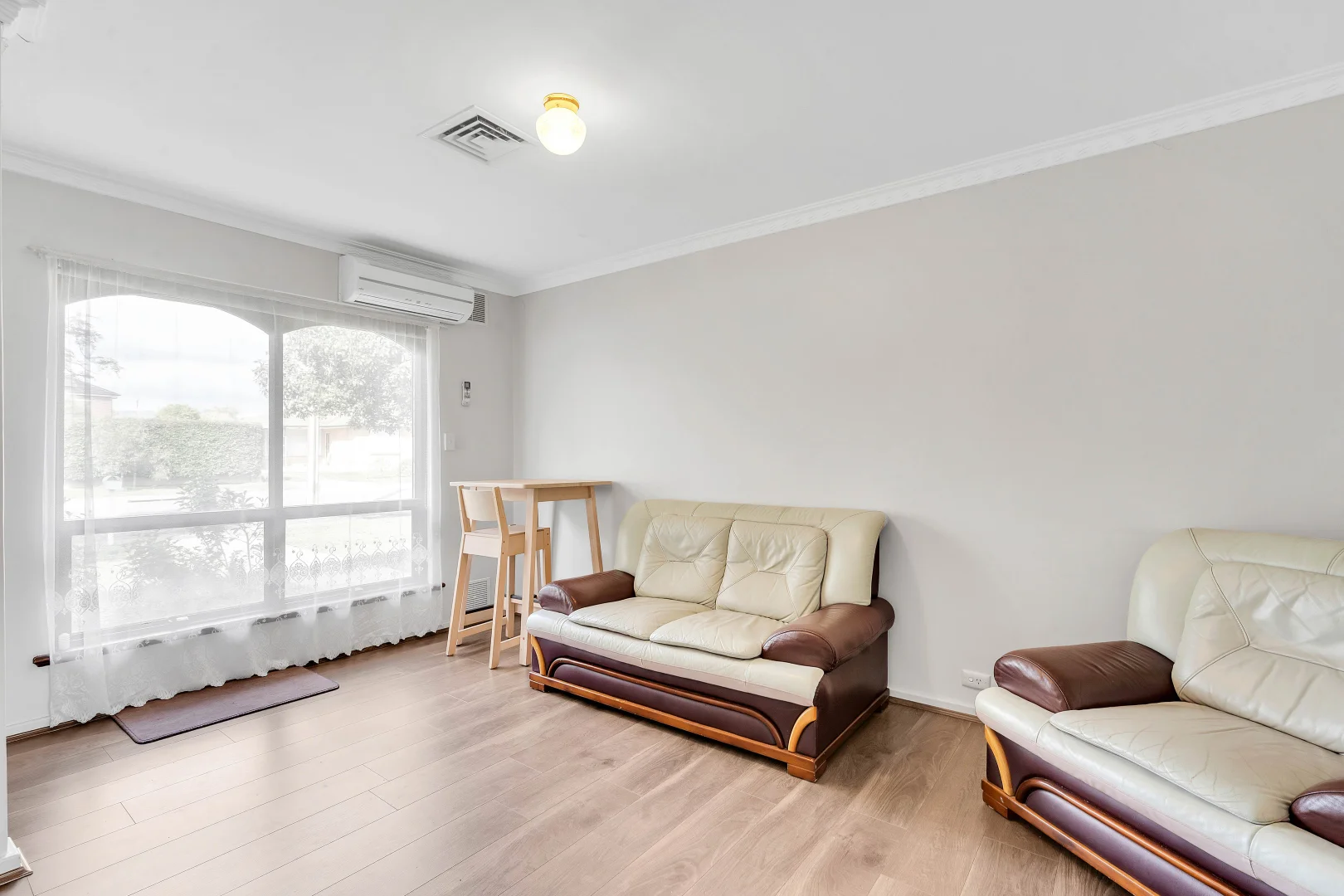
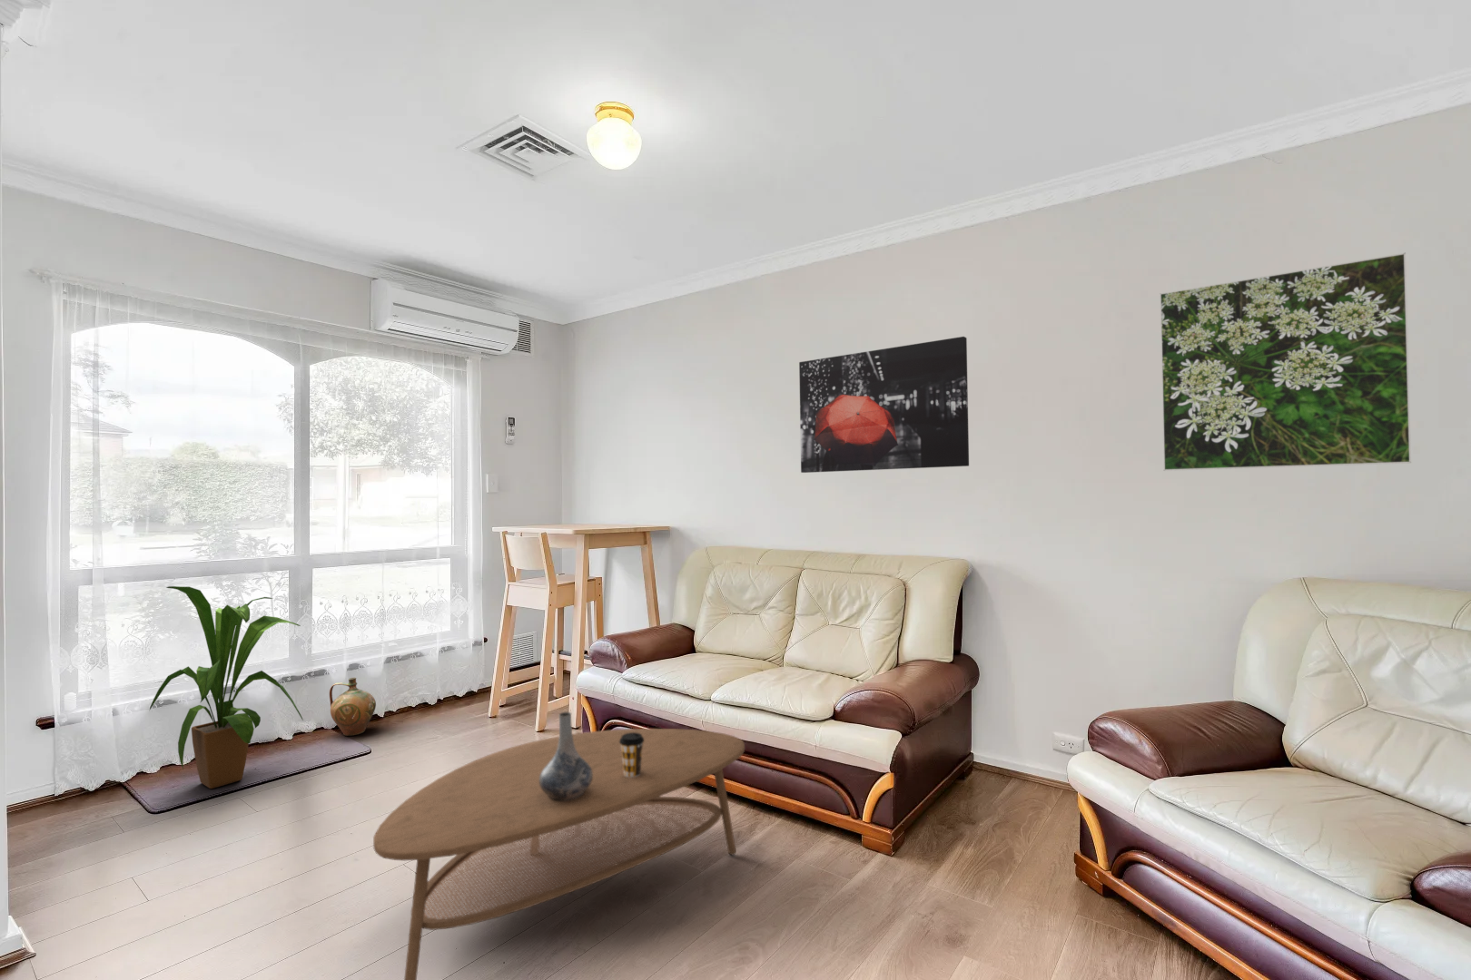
+ coffee cup (632, 754)
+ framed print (1274, 371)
+ ceramic jug (354, 705)
+ decorative vase (566, 752)
+ wall art (877, 409)
+ house plant (239, 674)
+ coffee table (570, 828)
